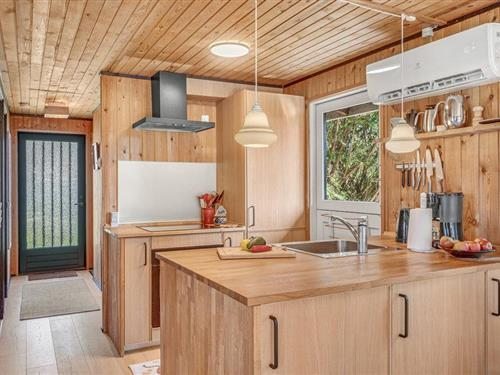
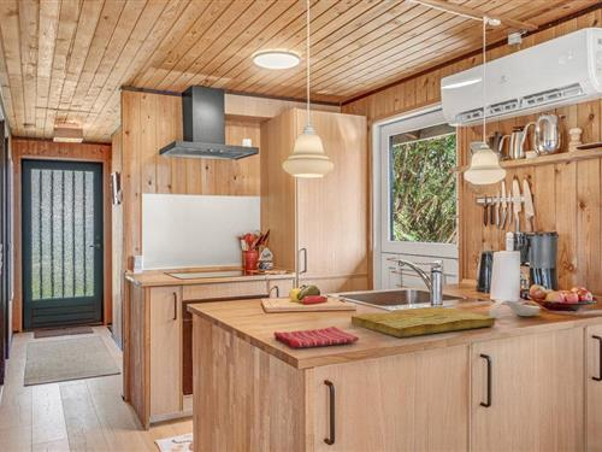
+ dish towel (314, 336)
+ cutting board (421, 318)
+ spoon rest (514, 307)
